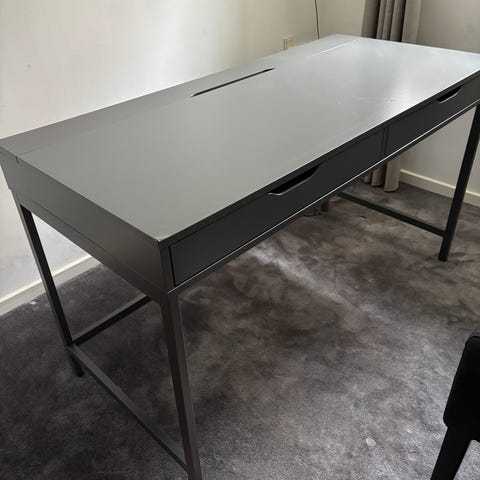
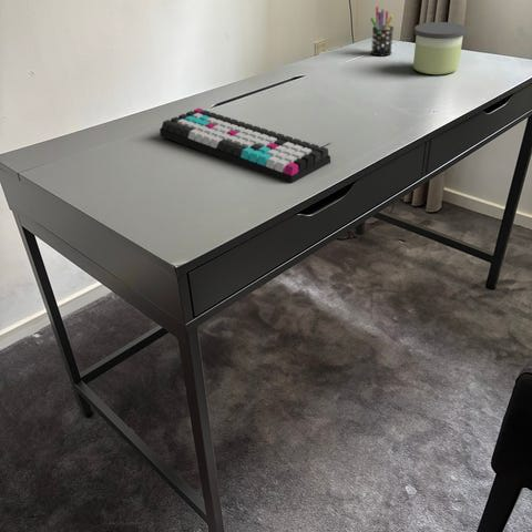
+ pen holder (379, 31)
+ candle (437, 49)
+ keyboard (253, 135)
